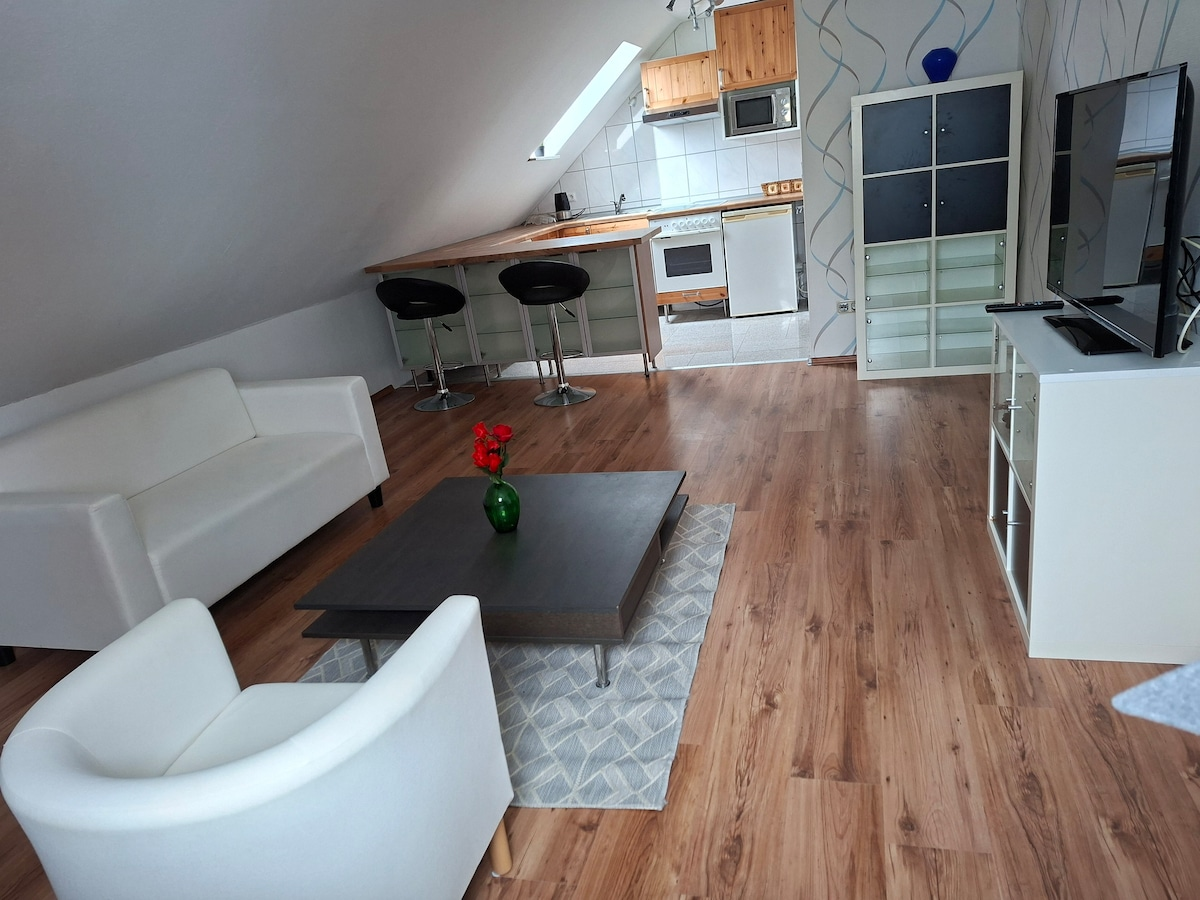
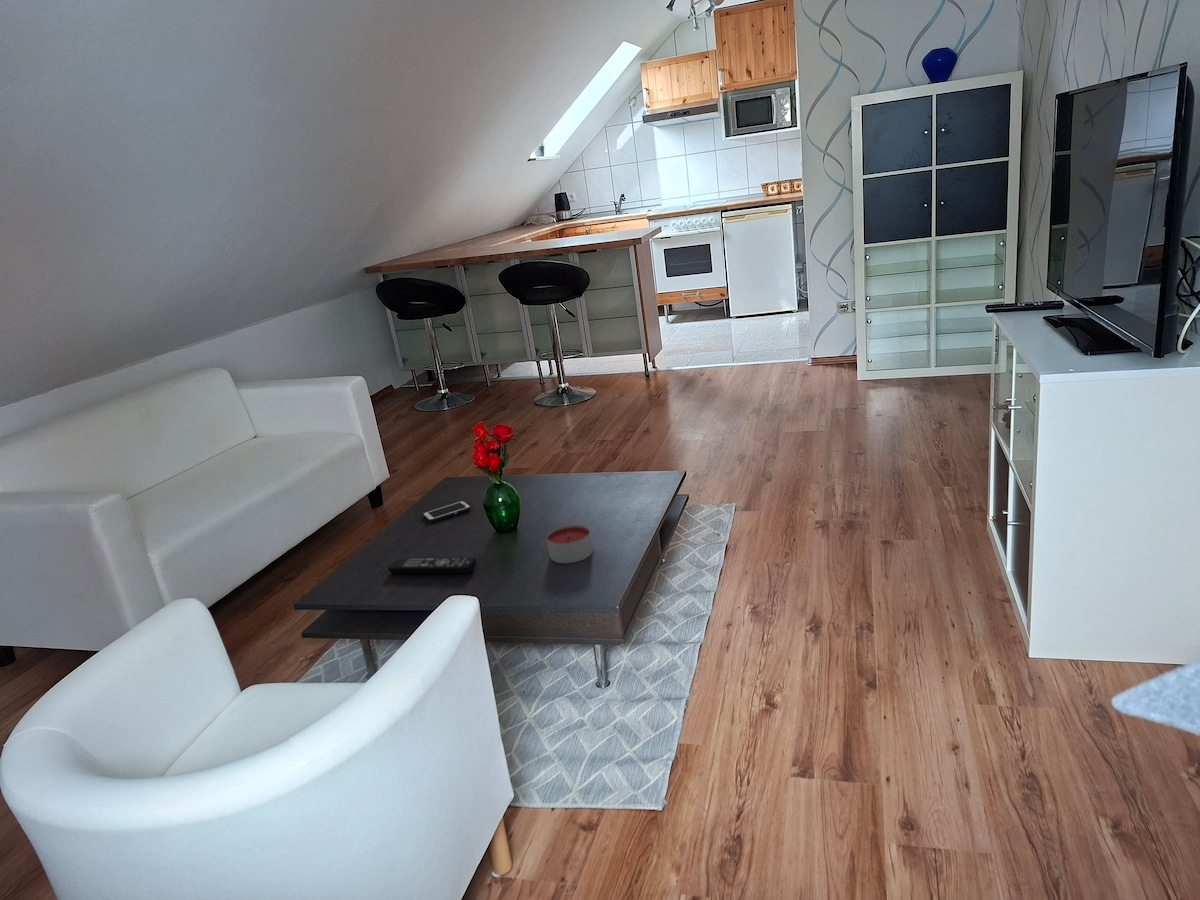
+ cell phone (447, 511)
+ candle (569, 543)
+ remote control (432, 565)
